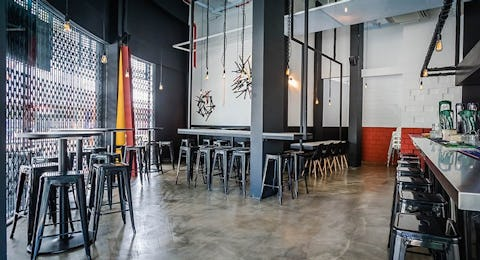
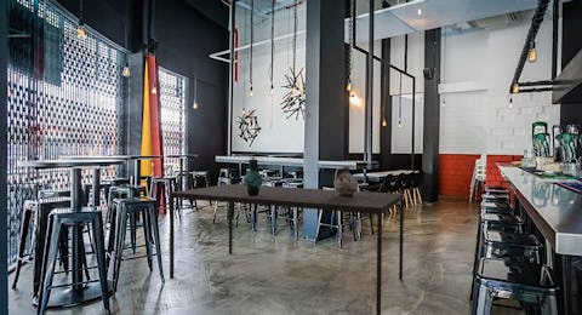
+ dining table (286, 206)
+ ceramic jug (346, 181)
+ lantern (252, 173)
